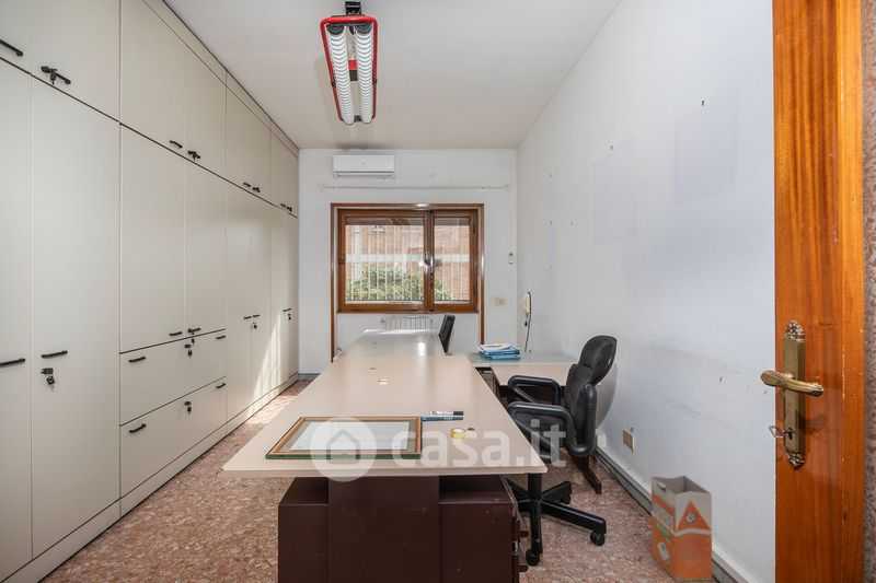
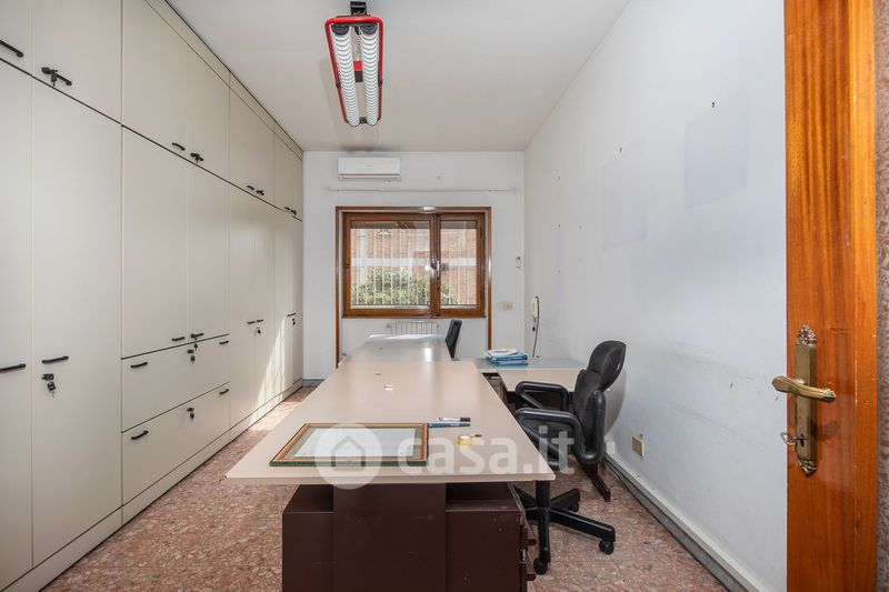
- waste bin (677, 524)
